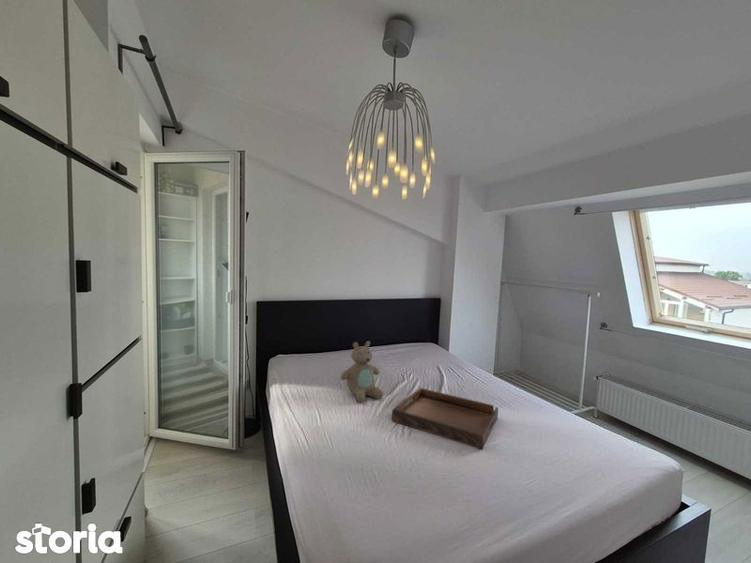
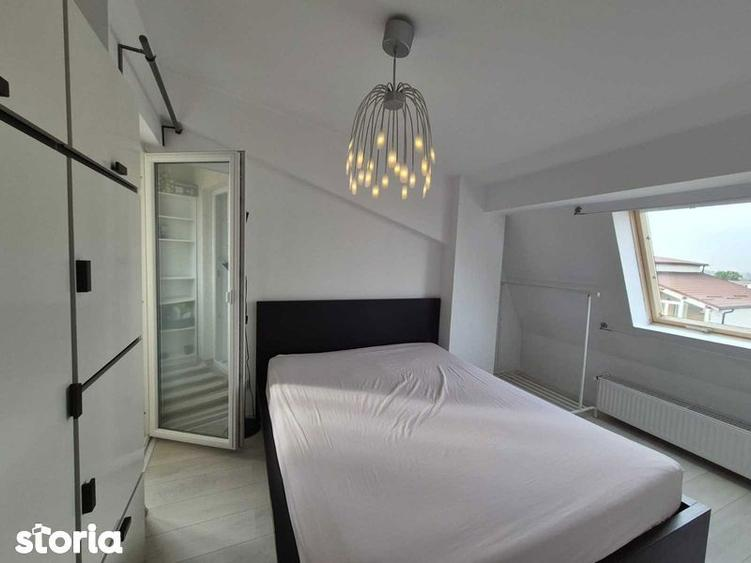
- serving tray (446, 413)
- teddy bear (364, 369)
